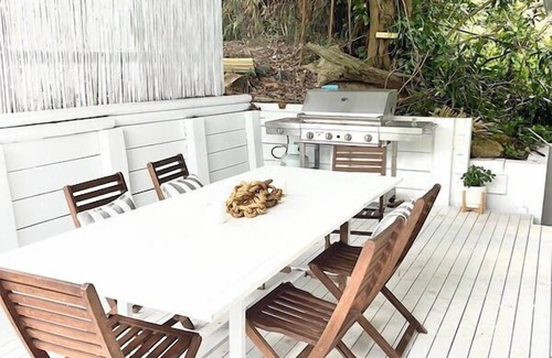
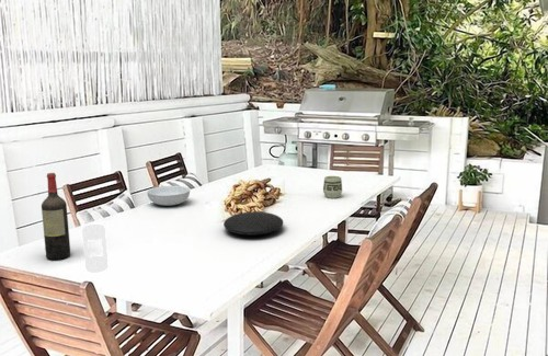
+ wine bottle (55, 215)
+ cup (332, 186)
+ plate (253, 222)
+ motion sensor (88, 249)
+ serving bowl (169, 196)
